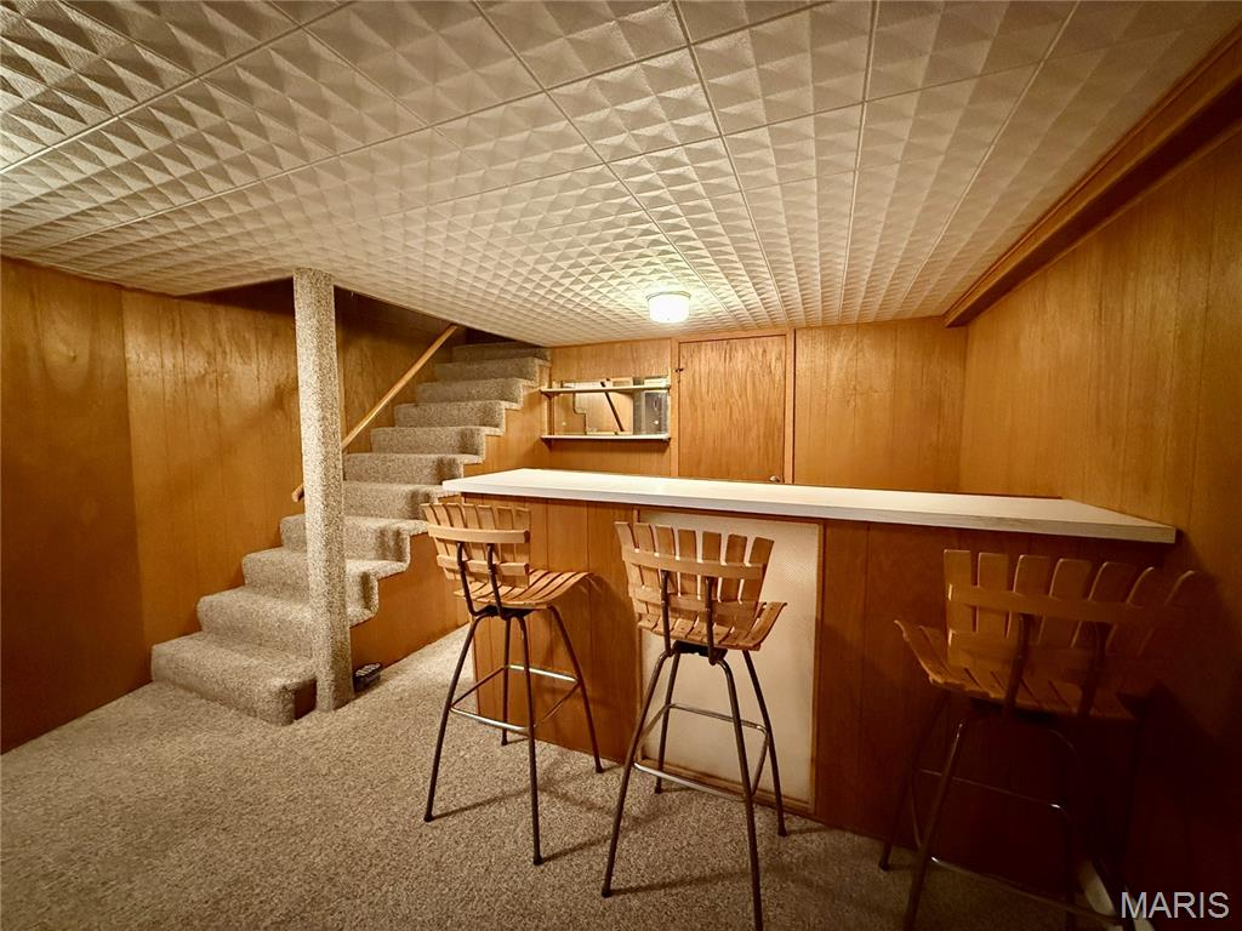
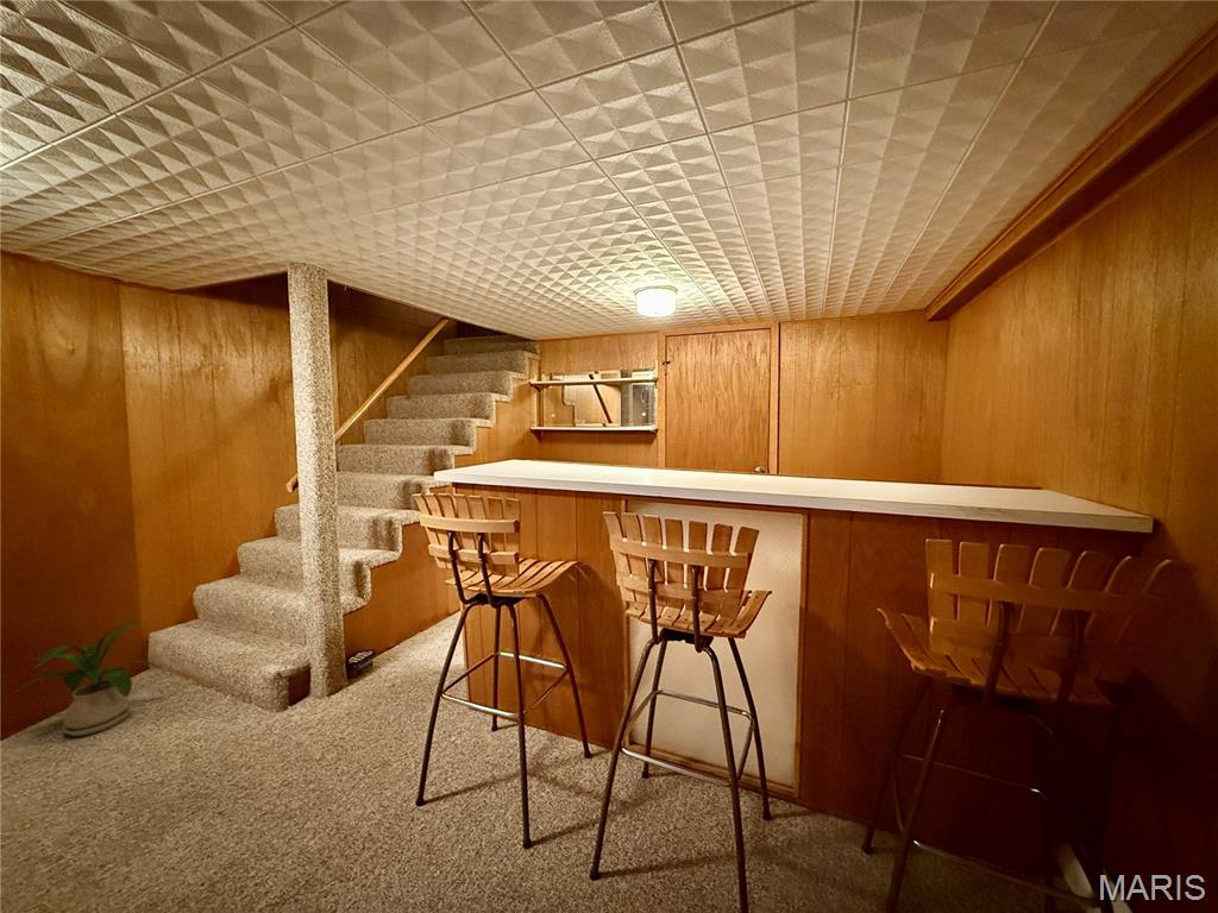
+ house plant (92, 672)
